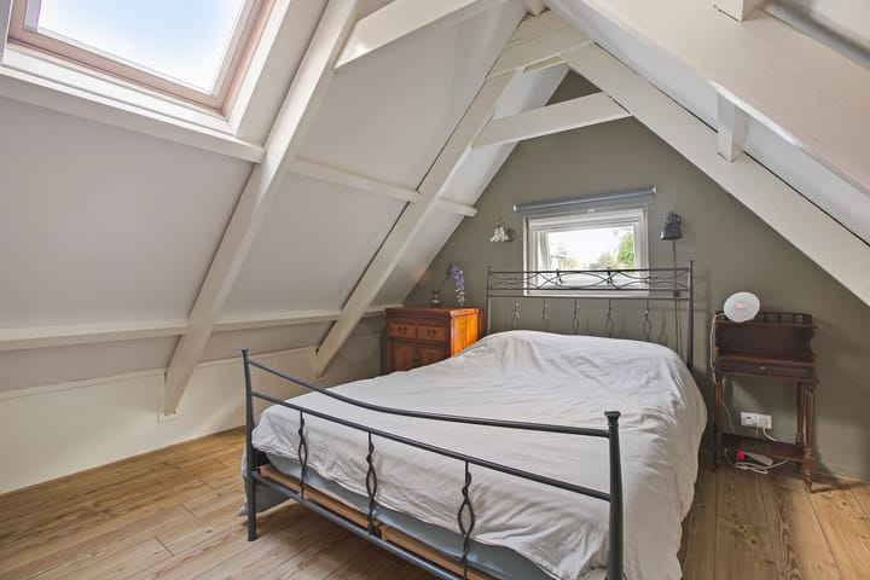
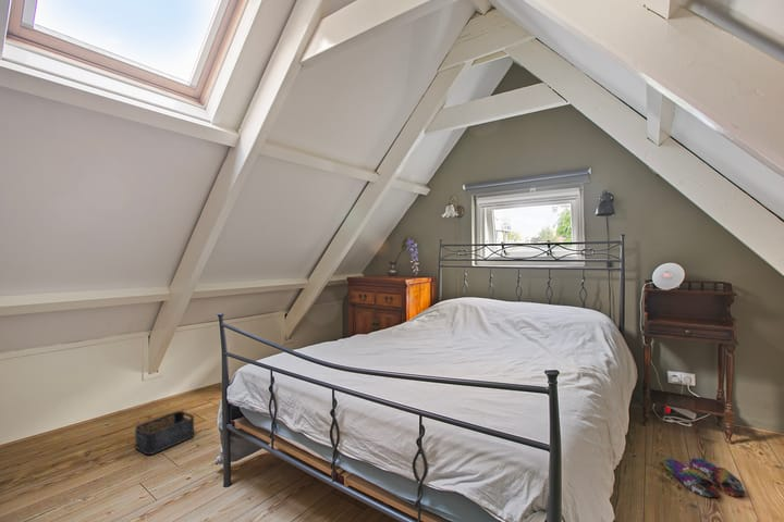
+ slippers (702, 472)
+ storage bin (166, 431)
